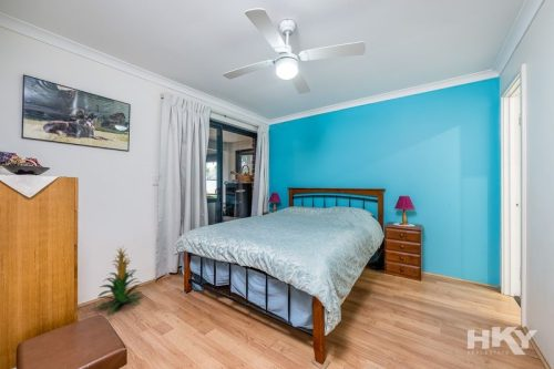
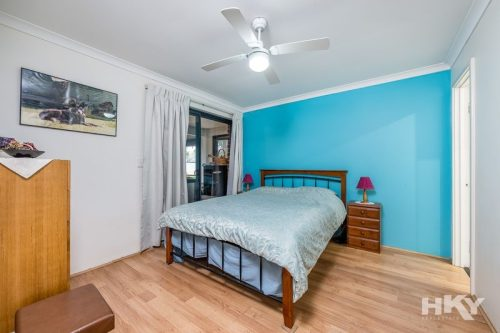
- indoor plant (121, 274)
